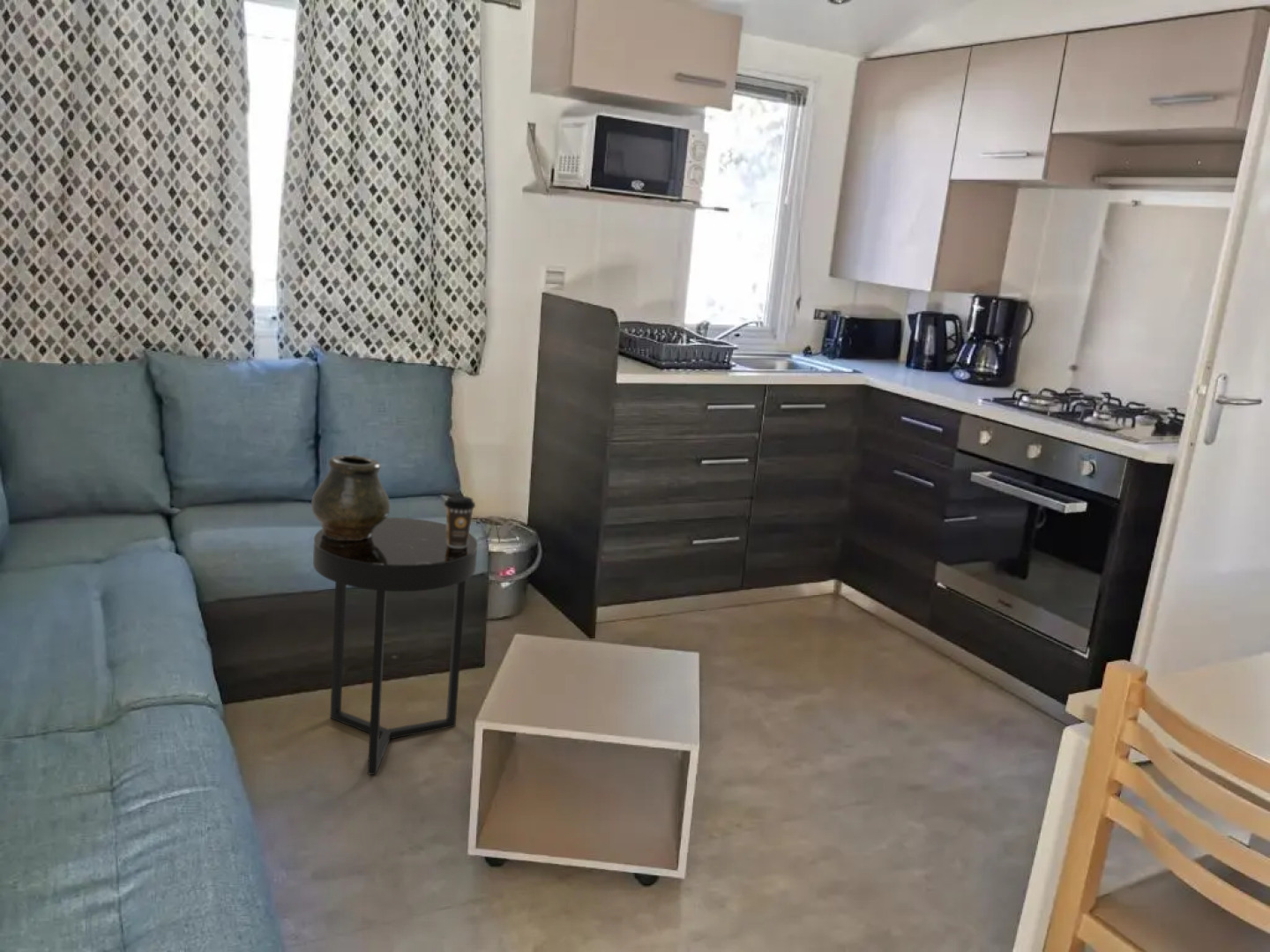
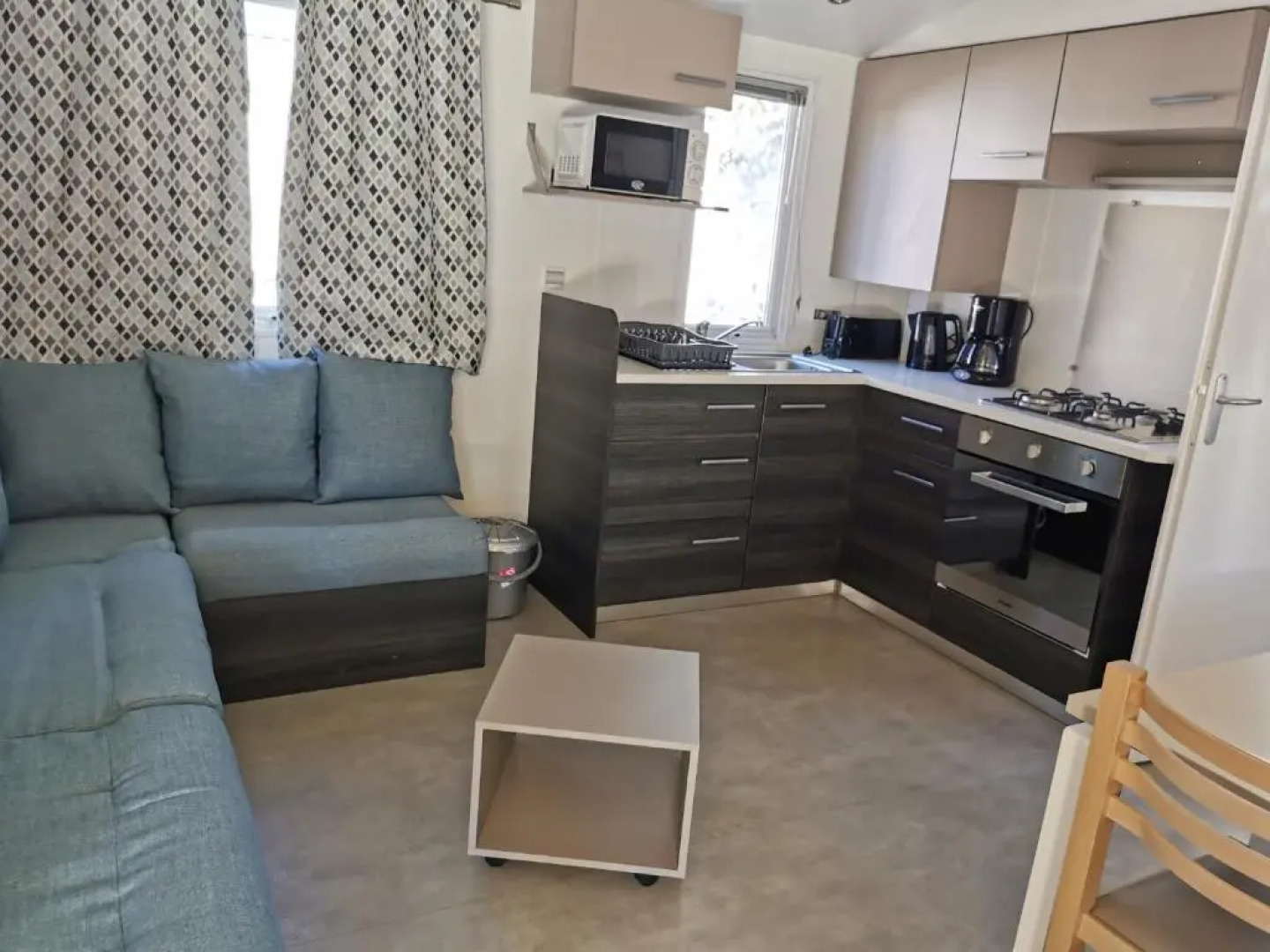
- side table (384, 639)
- vase (351, 496)
- coffee cup (459, 521)
